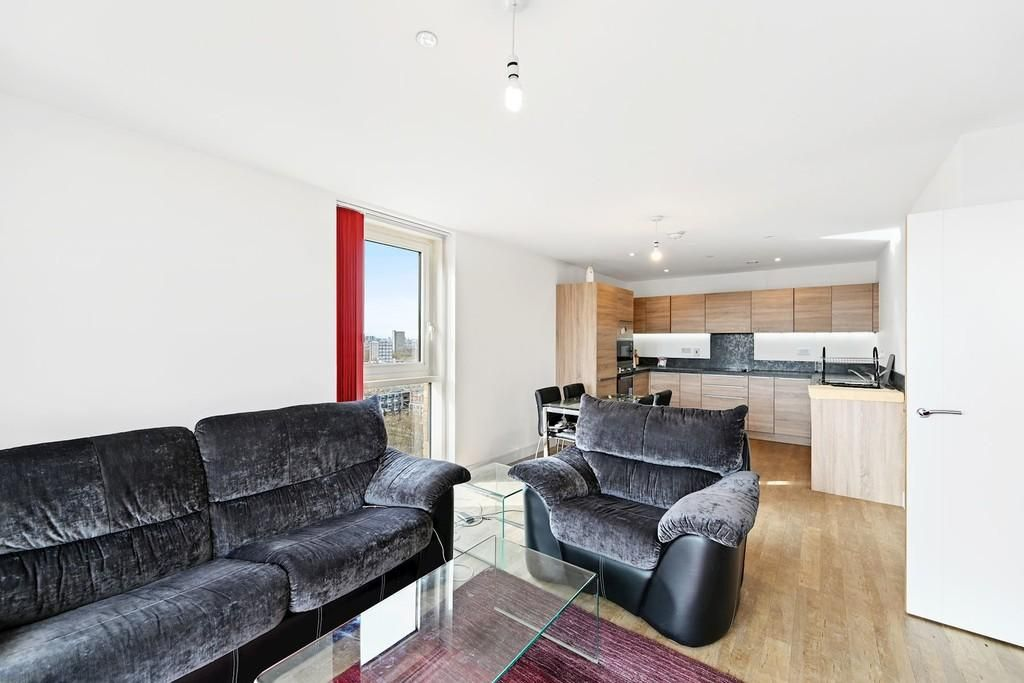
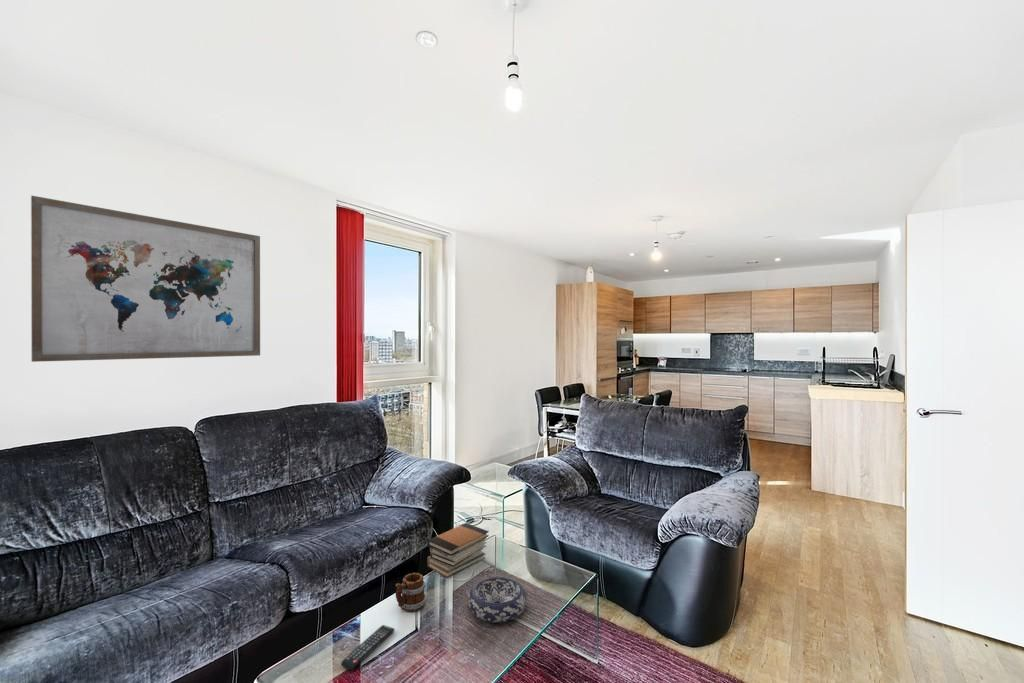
+ book stack (458, 548)
+ decorative bowl (497, 599)
+ remote control (369, 646)
+ wall art (164, 288)
+ mug (410, 591)
